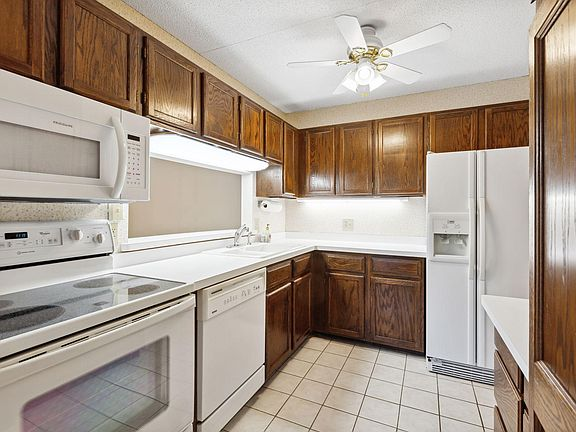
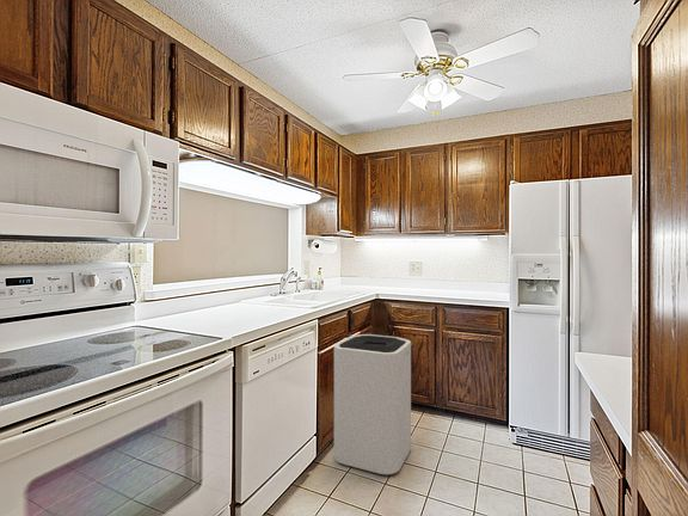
+ trash can (373, 397)
